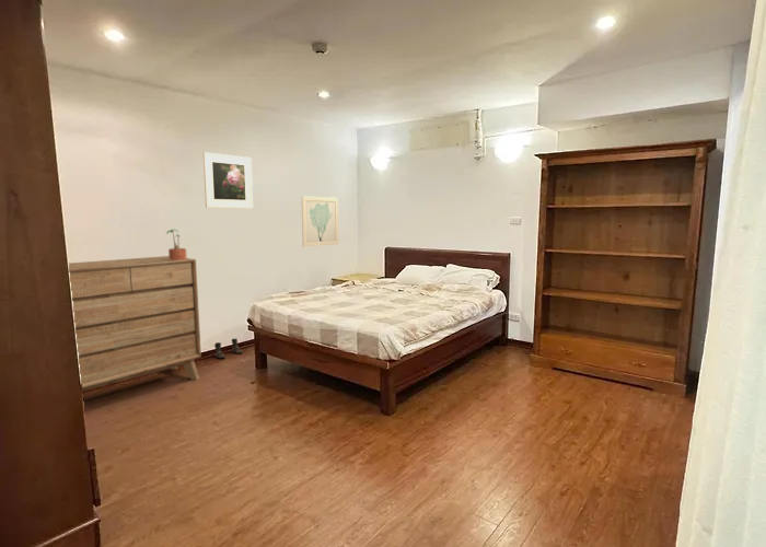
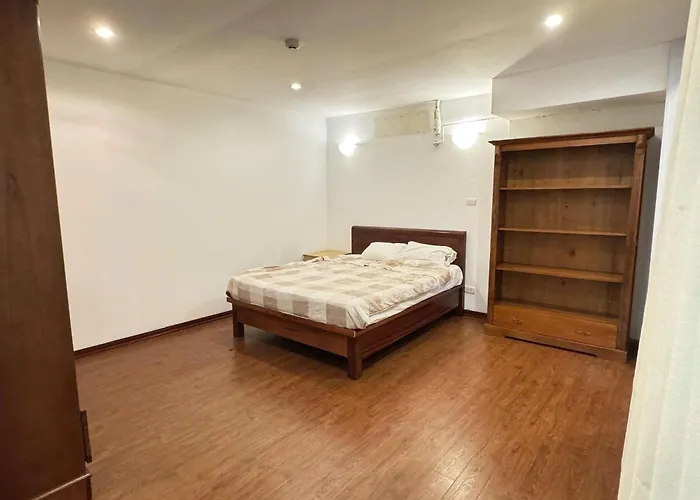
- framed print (229, 182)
- potted plant (174, 244)
- wall art (321, 221)
- boots (232, 348)
- dresser (124, 327)
